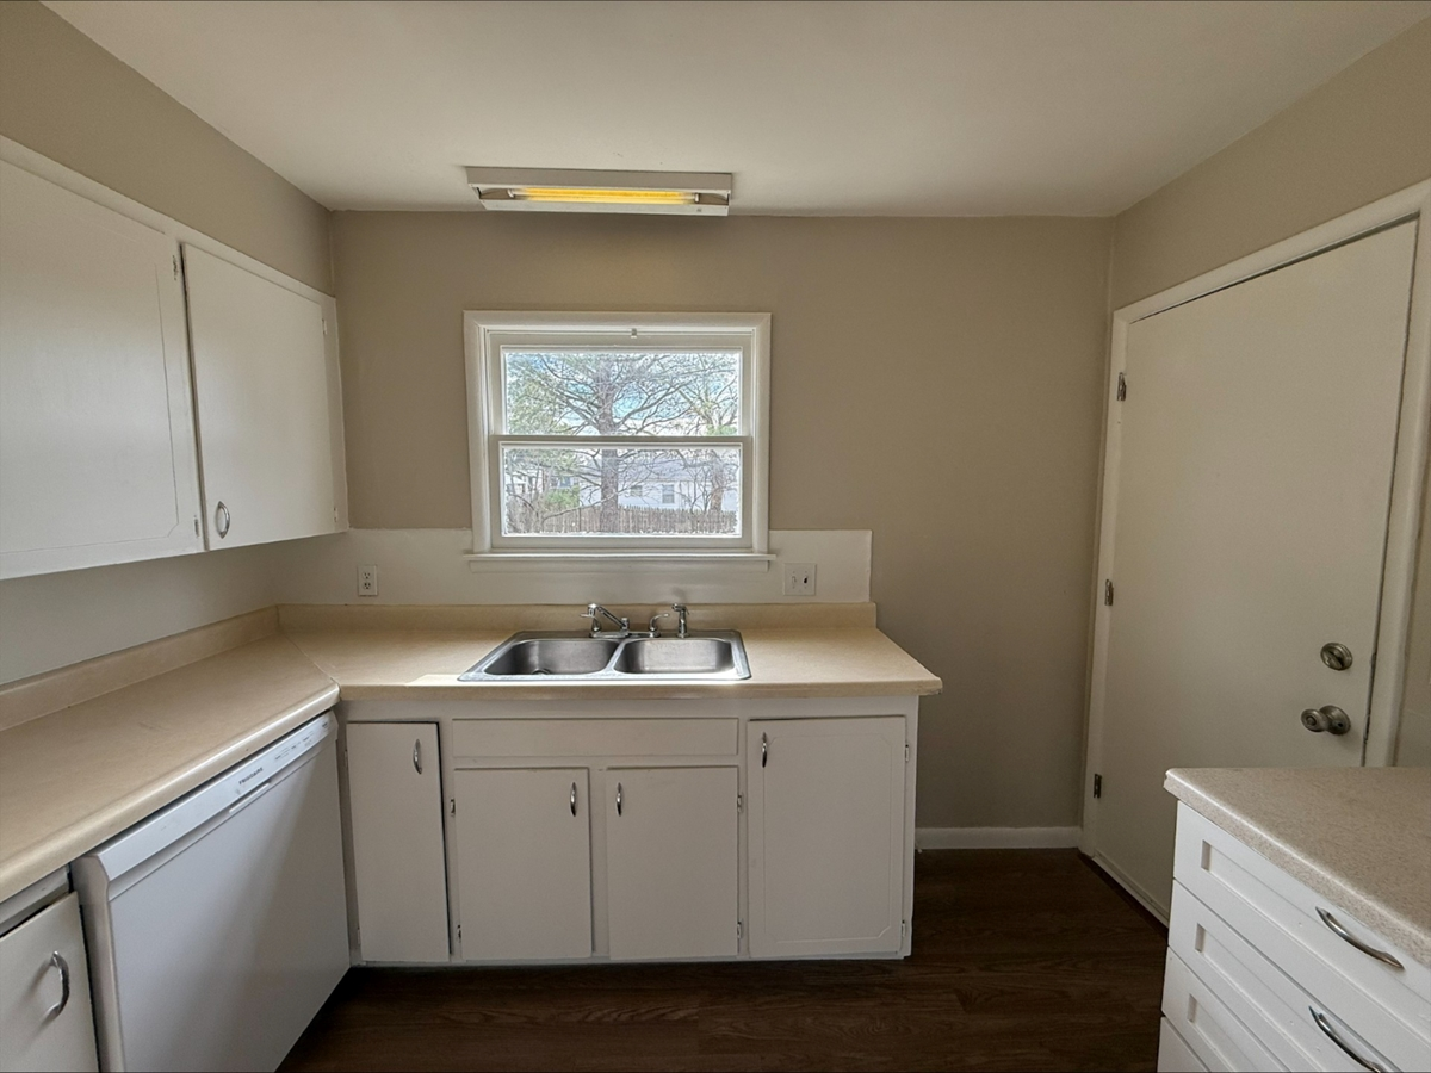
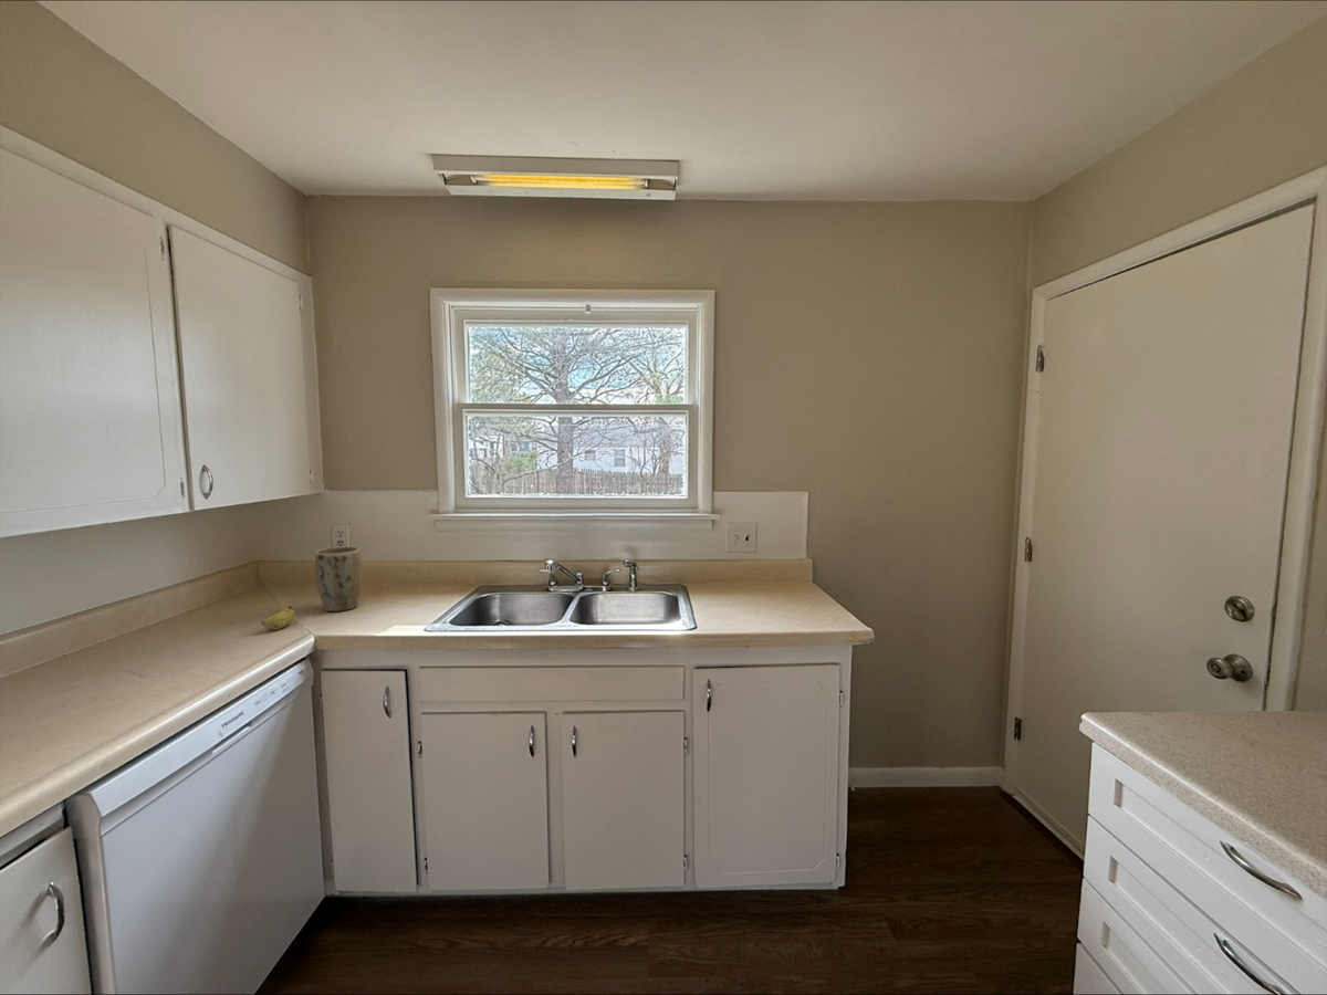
+ plant pot (339, 578)
+ banana (280, 619)
